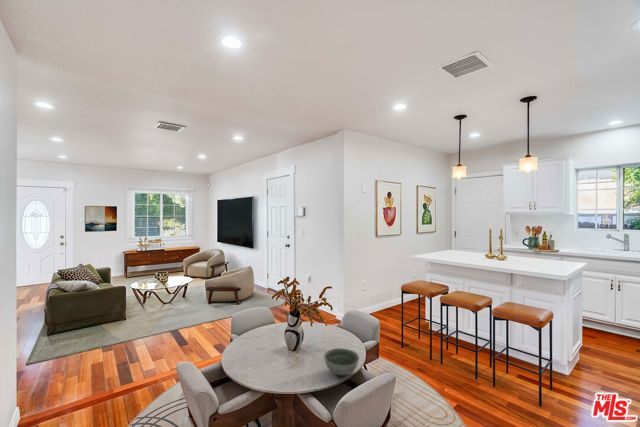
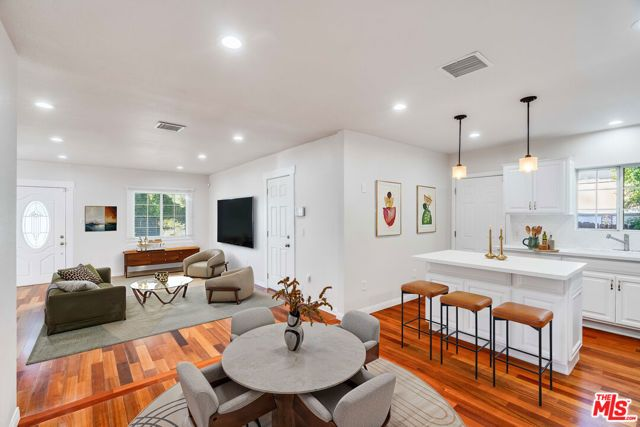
- bowl (341, 364)
